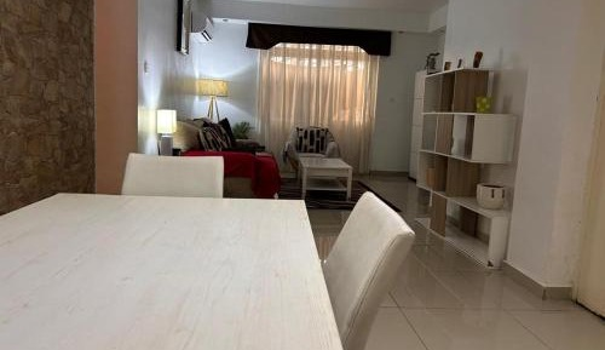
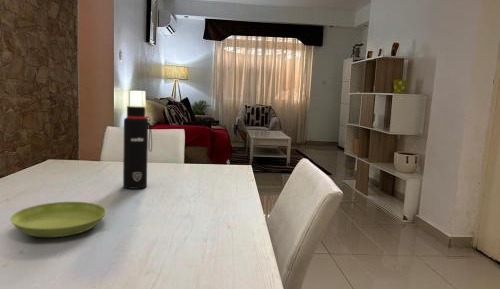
+ water bottle (138, 146)
+ saucer (60, 219)
